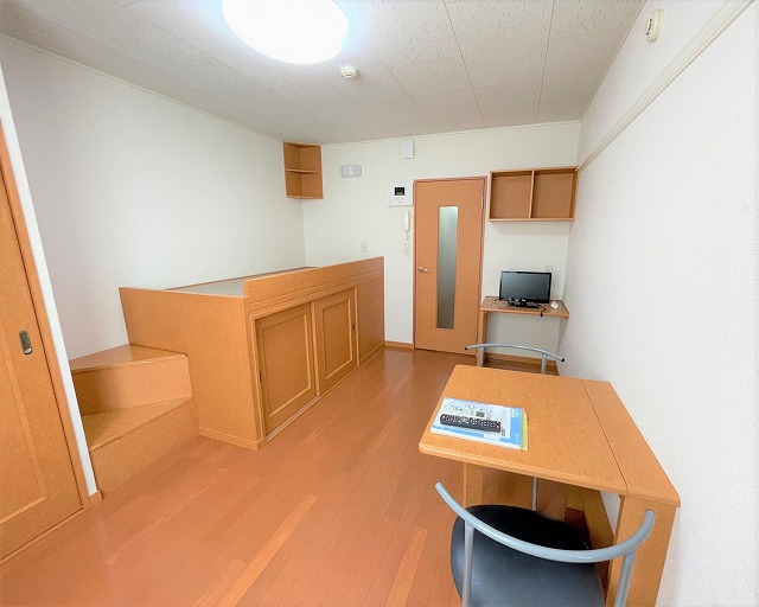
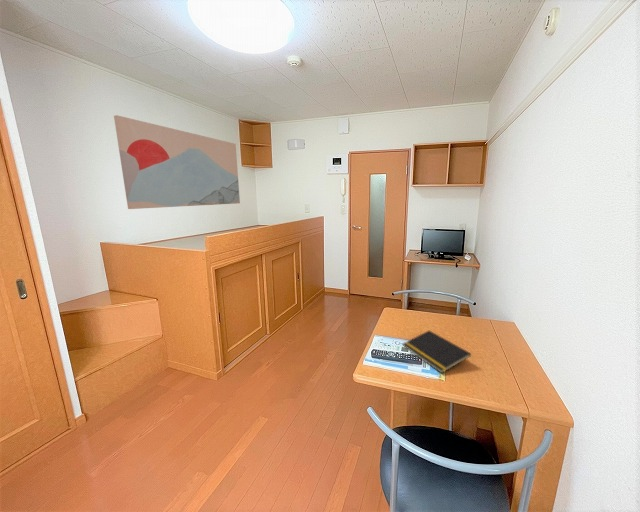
+ notepad (434, 349)
+ wall art (192, 170)
